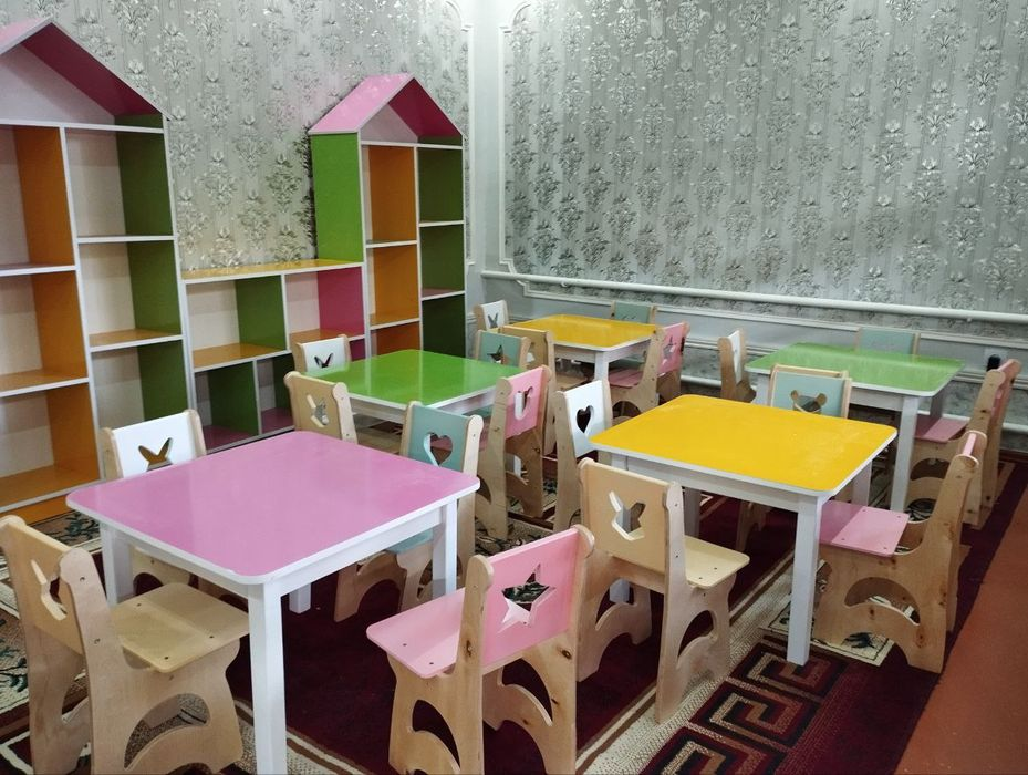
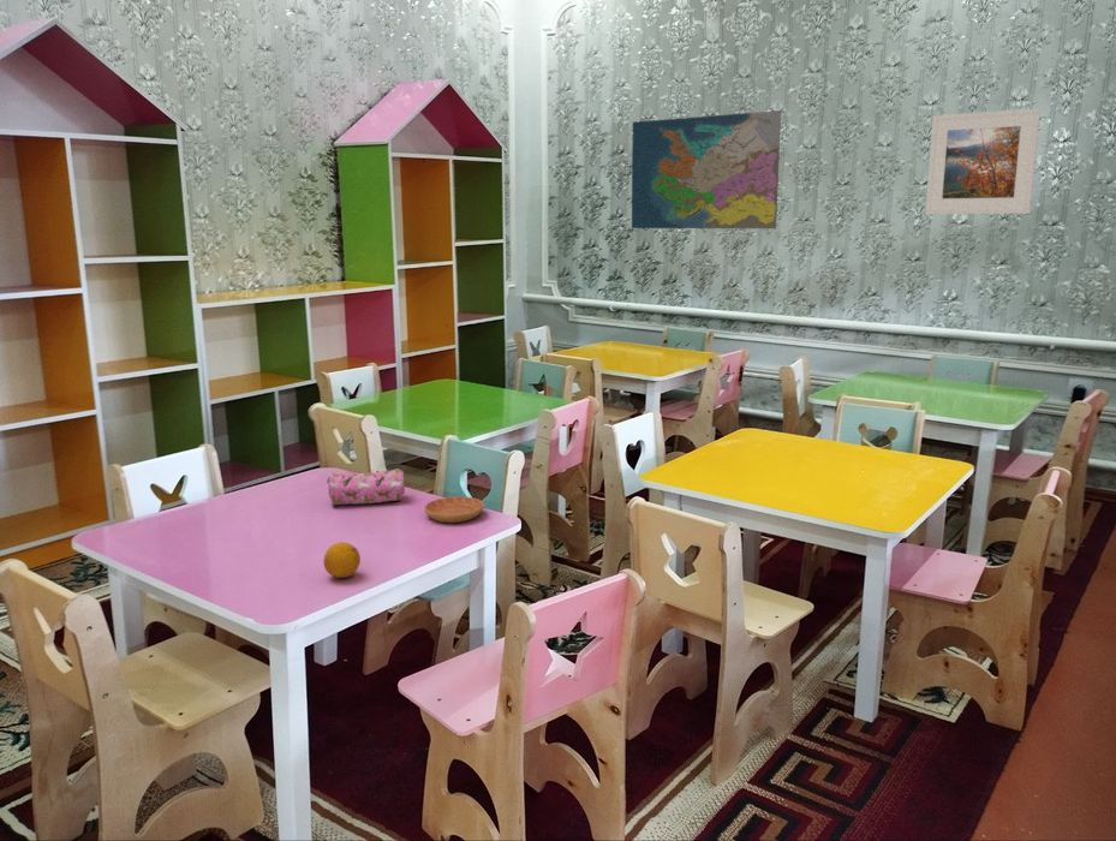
+ fruit (341, 560)
+ pencil case (365, 487)
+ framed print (980, 163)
+ saucer (454, 509)
+ map (700, 173)
